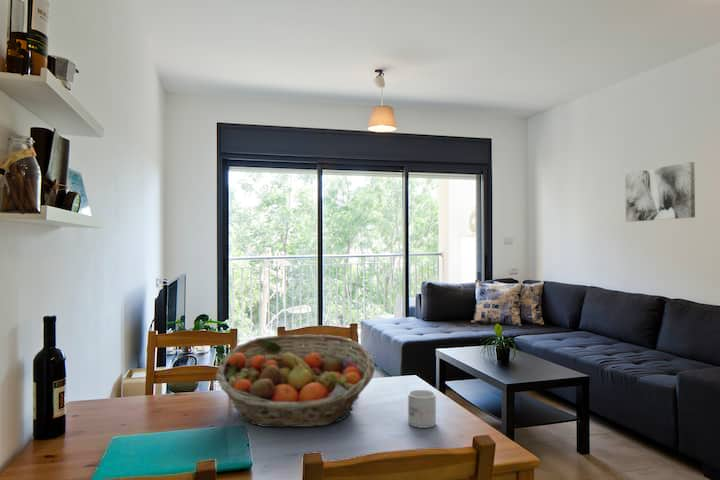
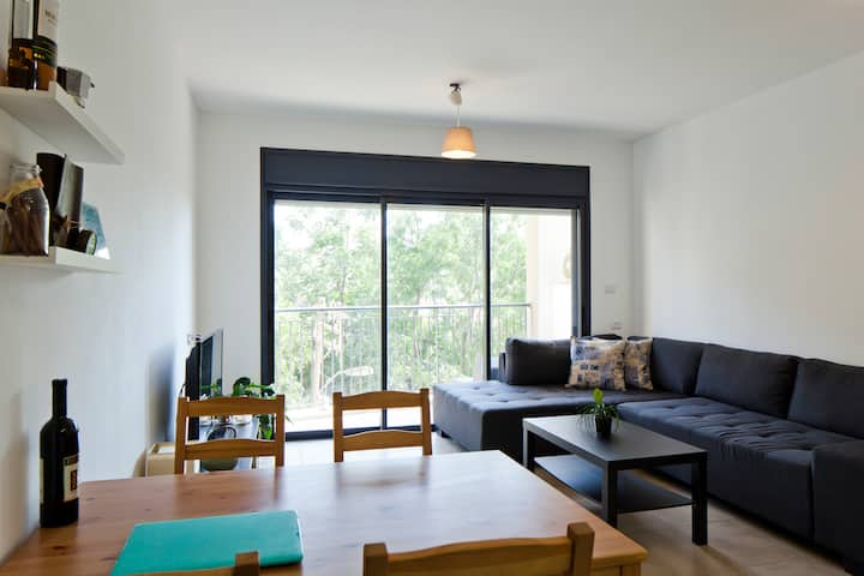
- fruit basket (296, 377)
- wall art (657, 194)
- mug (419, 406)
